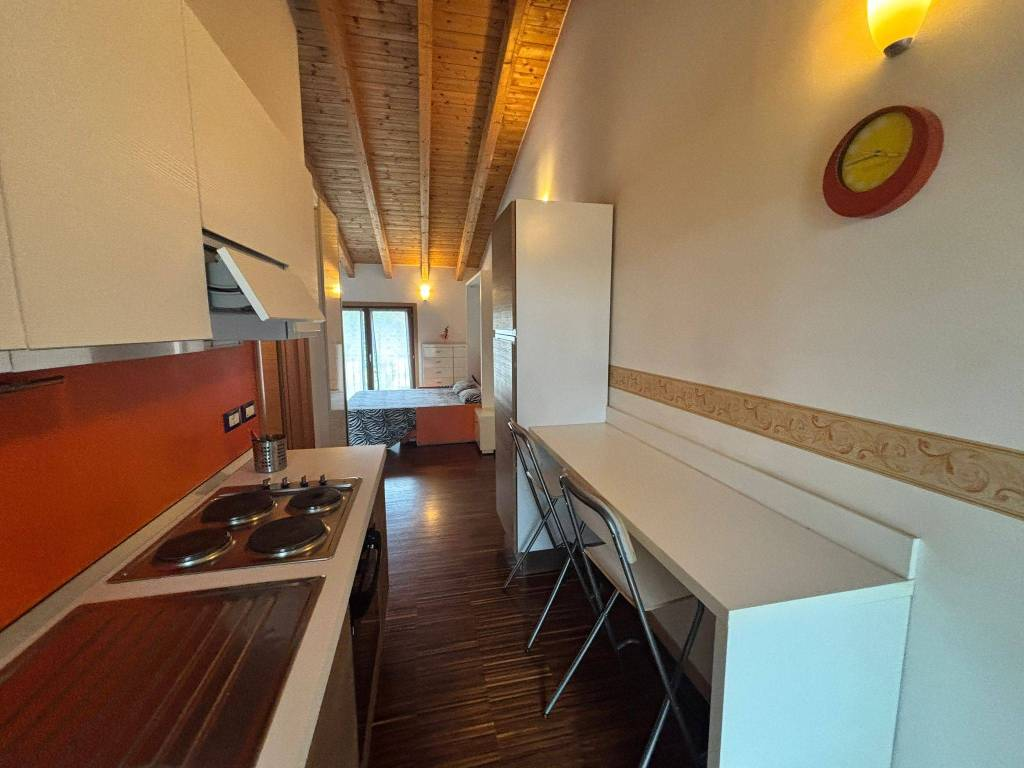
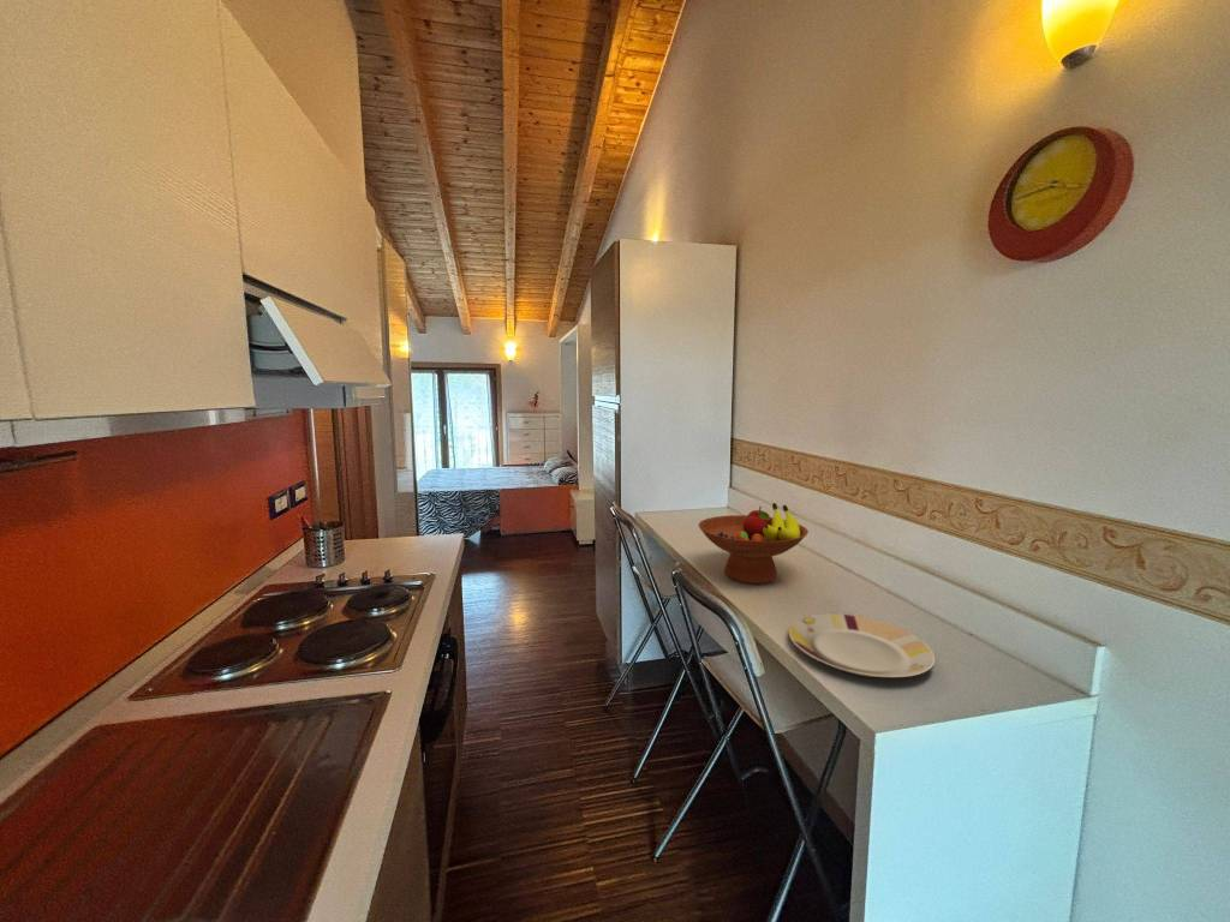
+ plate (856, 646)
+ fruit bowl (751, 541)
